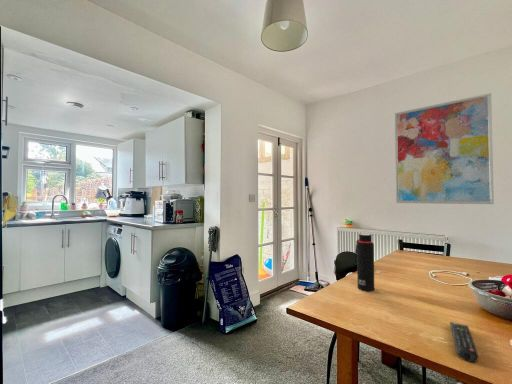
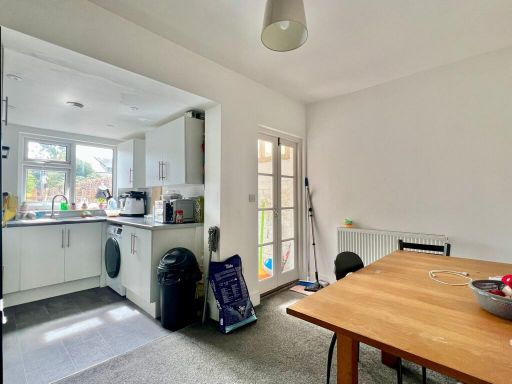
- water bottle (364, 261)
- remote control (462, 338)
- wall art (439, 153)
